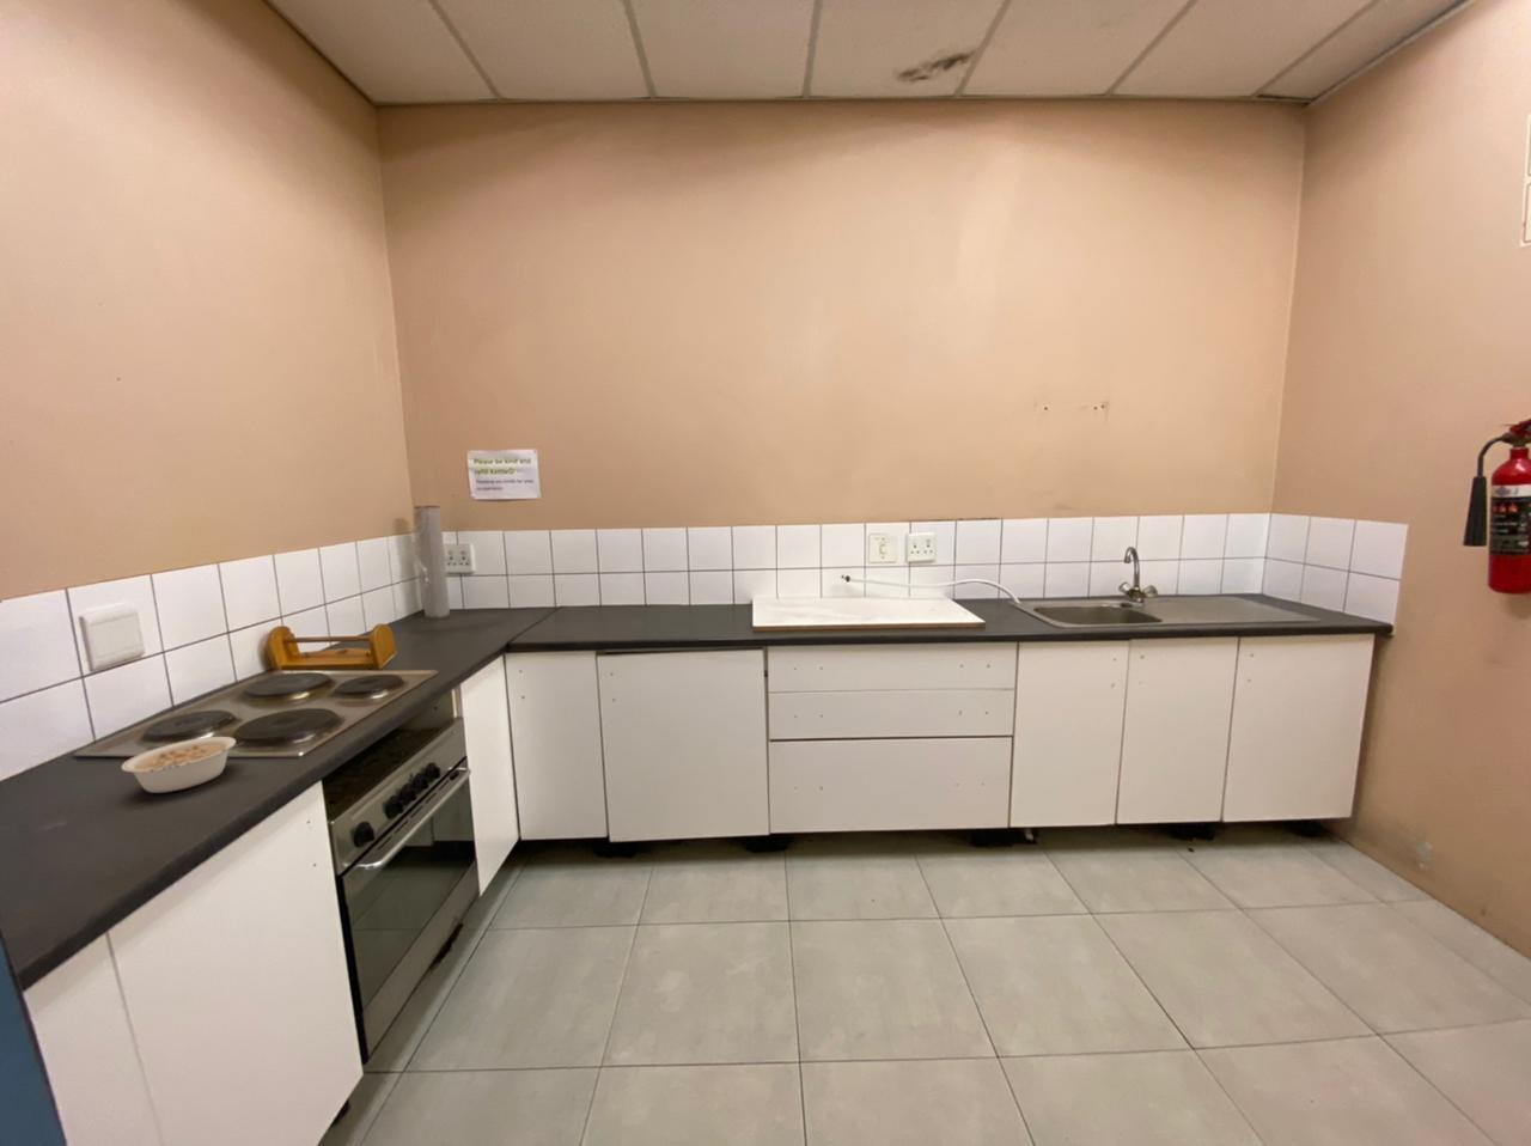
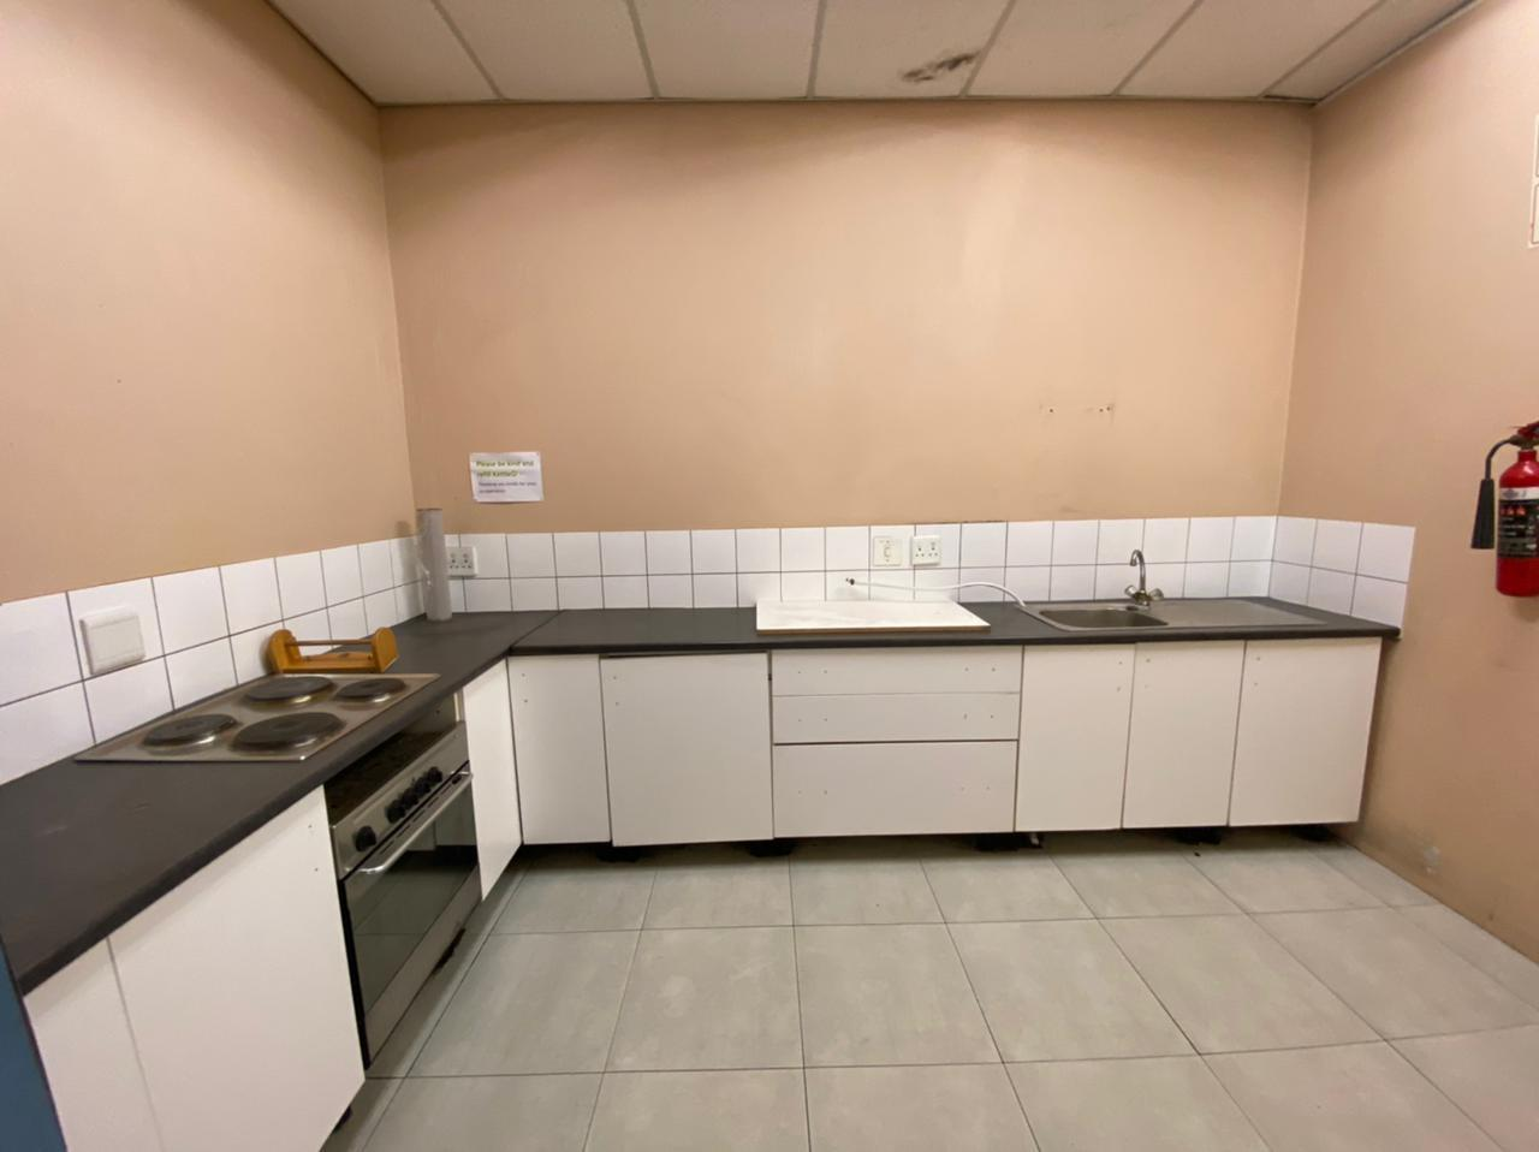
- legume (187, 762)
